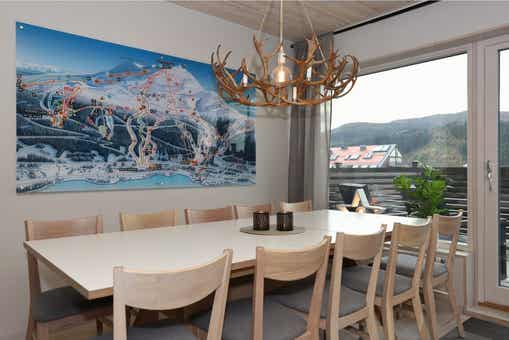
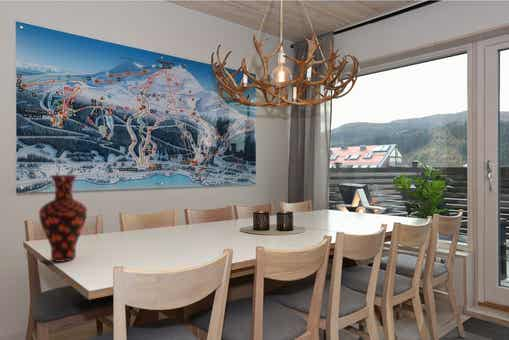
+ vase (63, 217)
